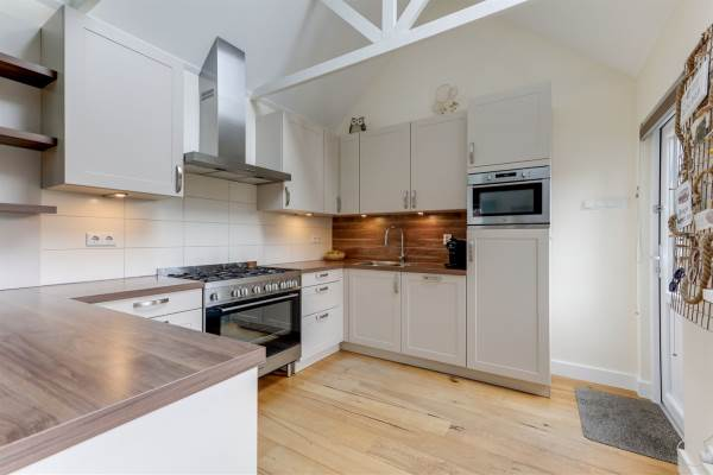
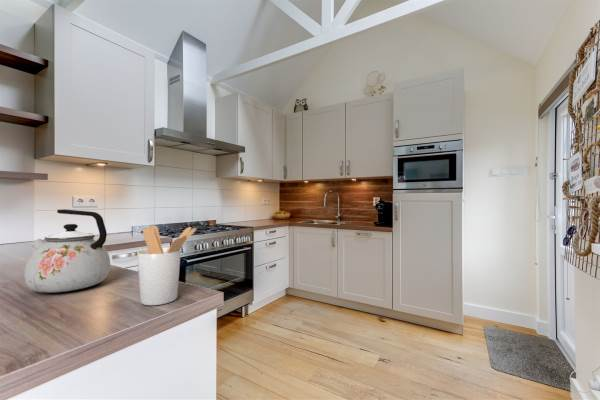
+ utensil holder (169, 261)
+ kettle (69, 248)
